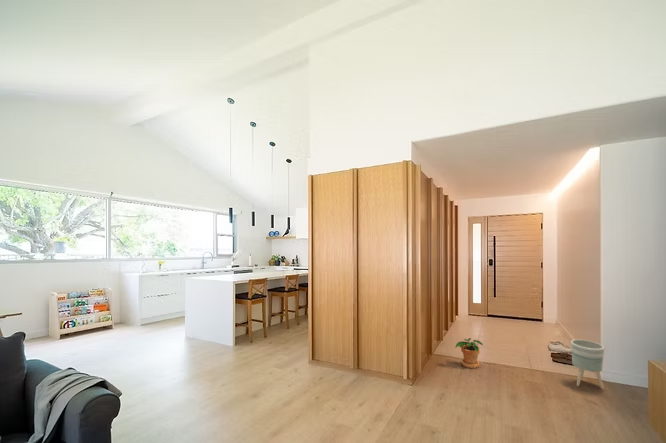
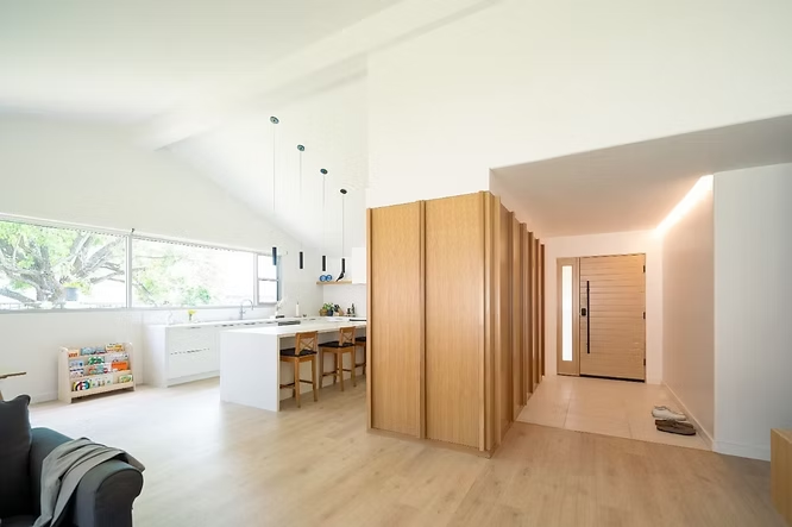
- planter (587, 364)
- potted plant (467, 352)
